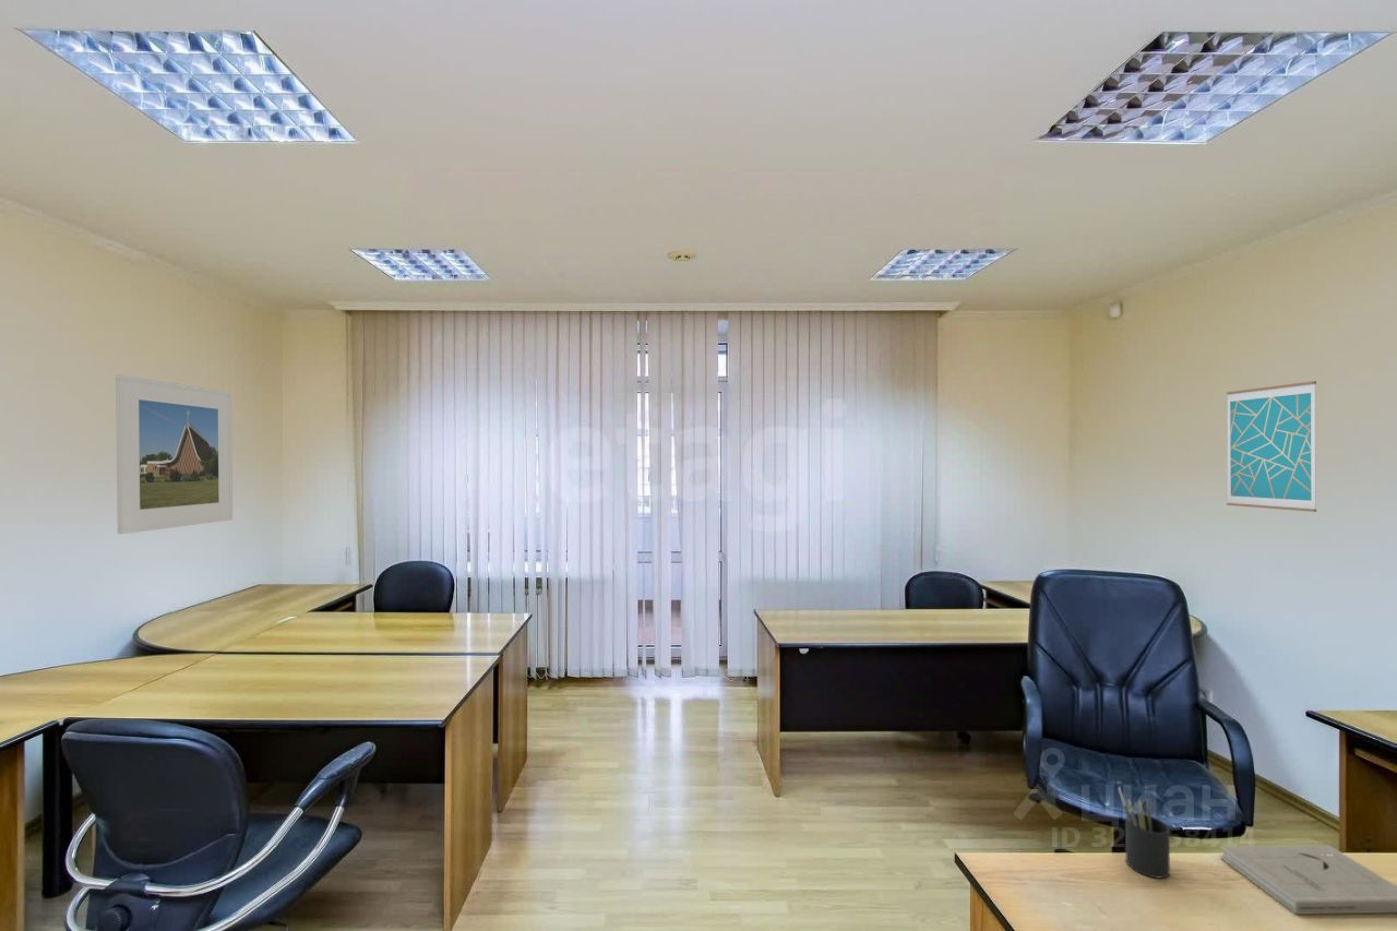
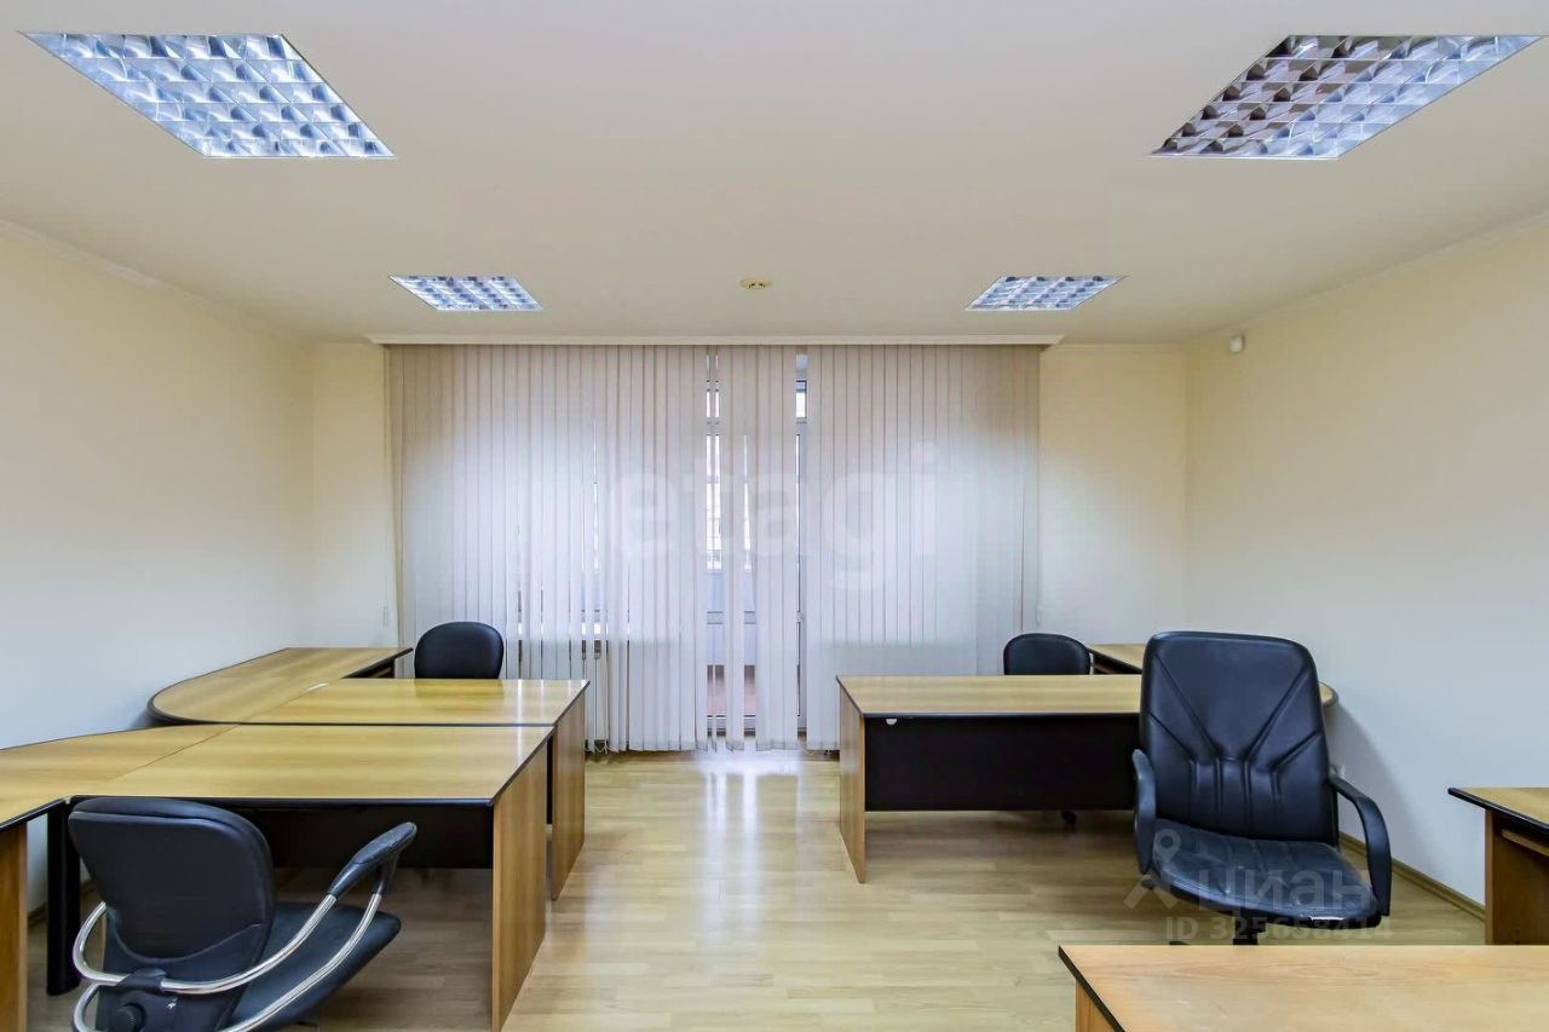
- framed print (180, 455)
- book (1313, 876)
- wall art (1268, 447)
- pen holder (1144, 829)
